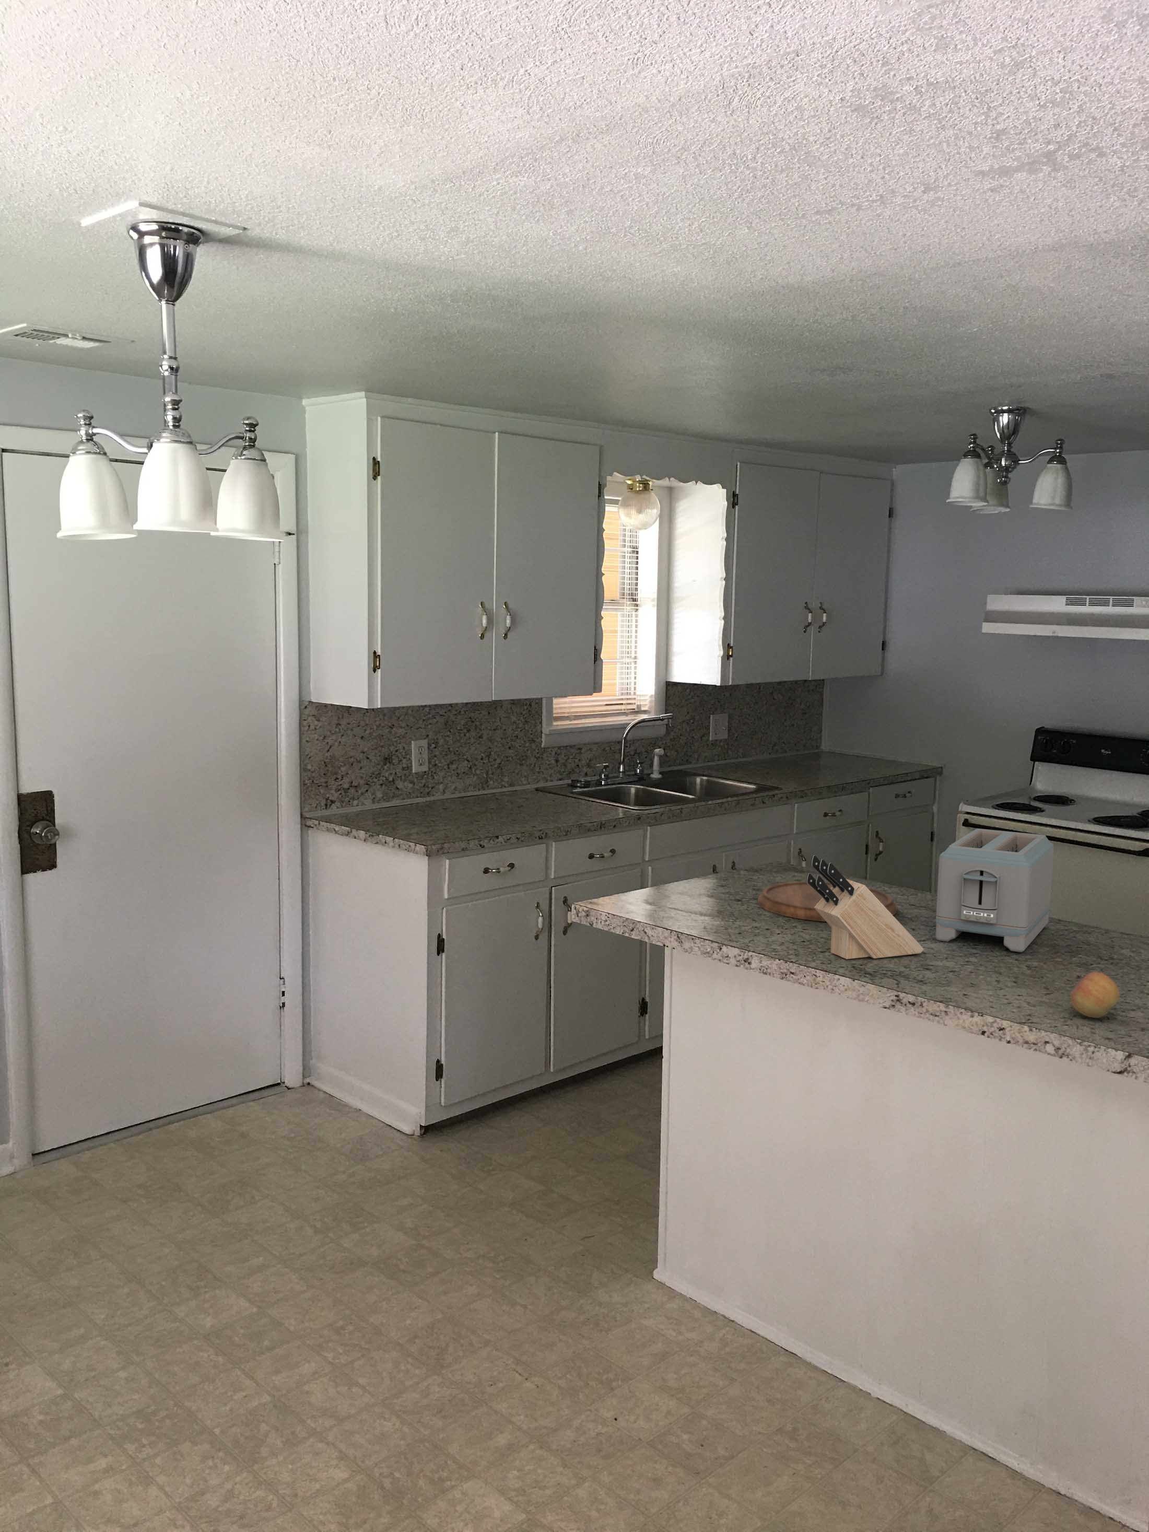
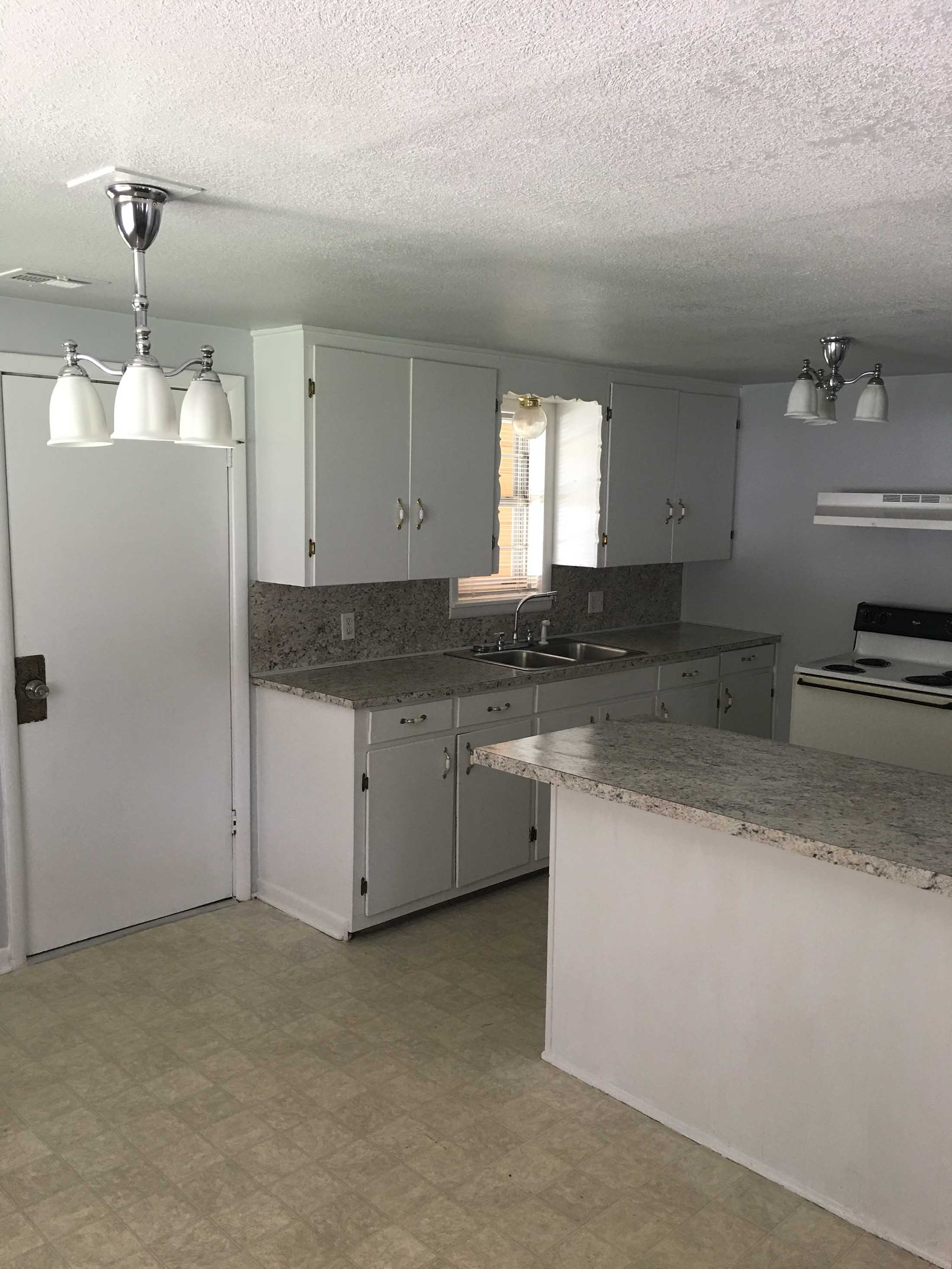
- fruit (1095, 995)
- knife block (862, 904)
- toaster (993, 889)
- cutting board (822, 897)
